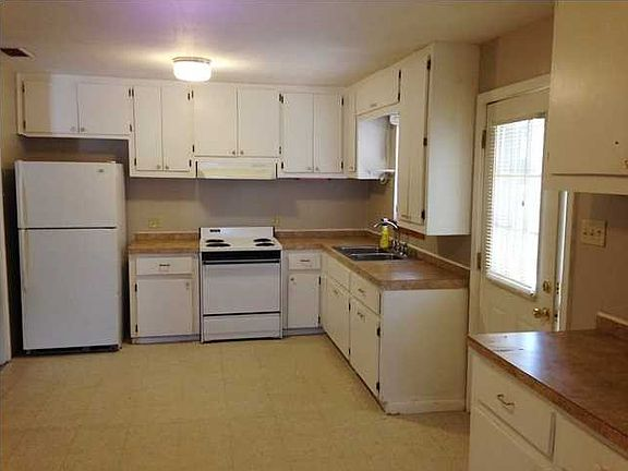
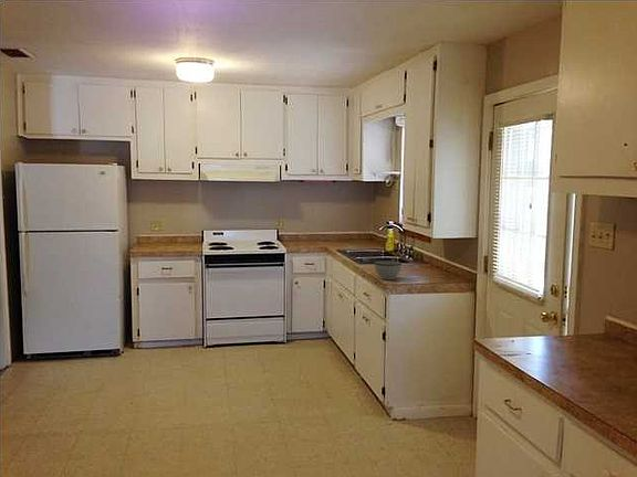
+ bowl (387, 271)
